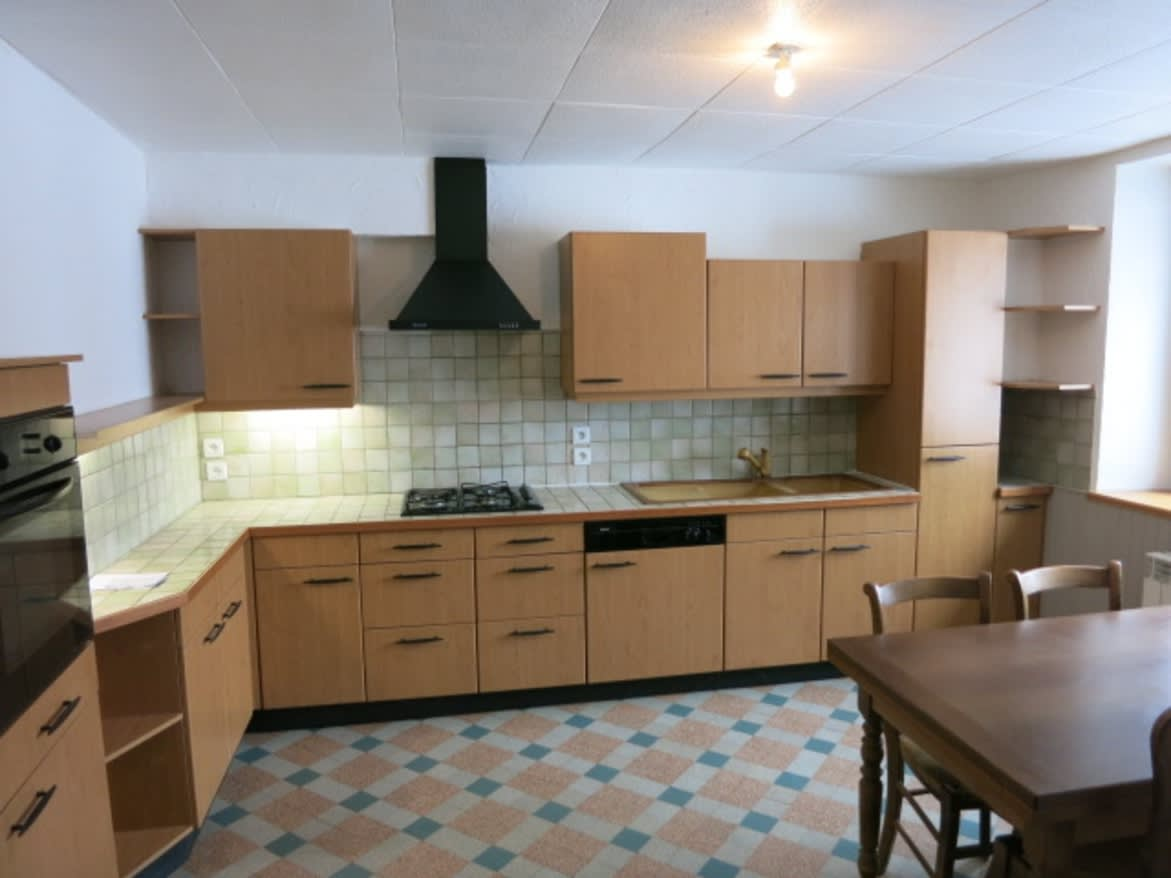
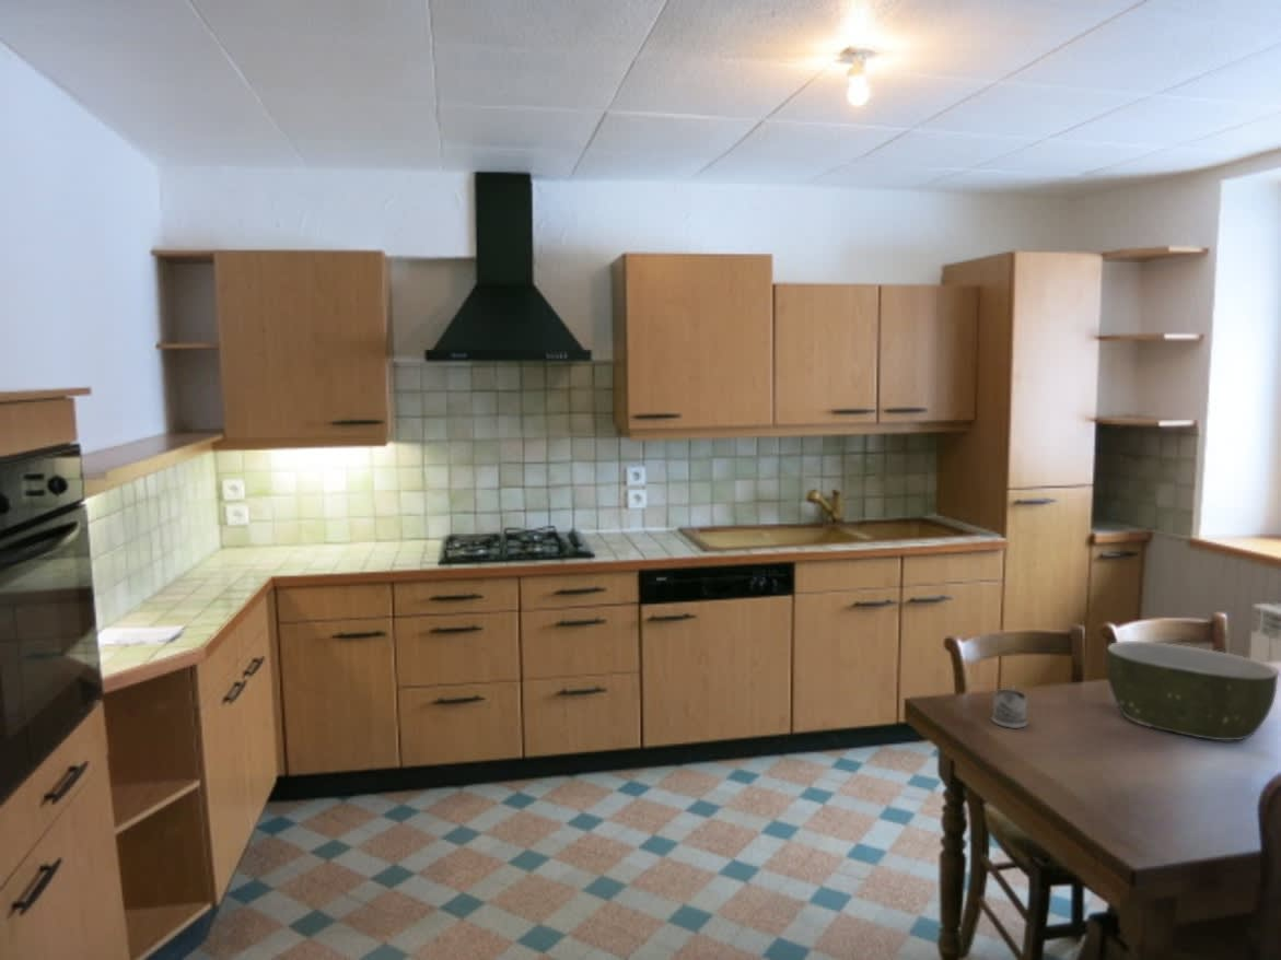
+ tea glass holder (1011, 702)
+ bowl (1187, 690)
